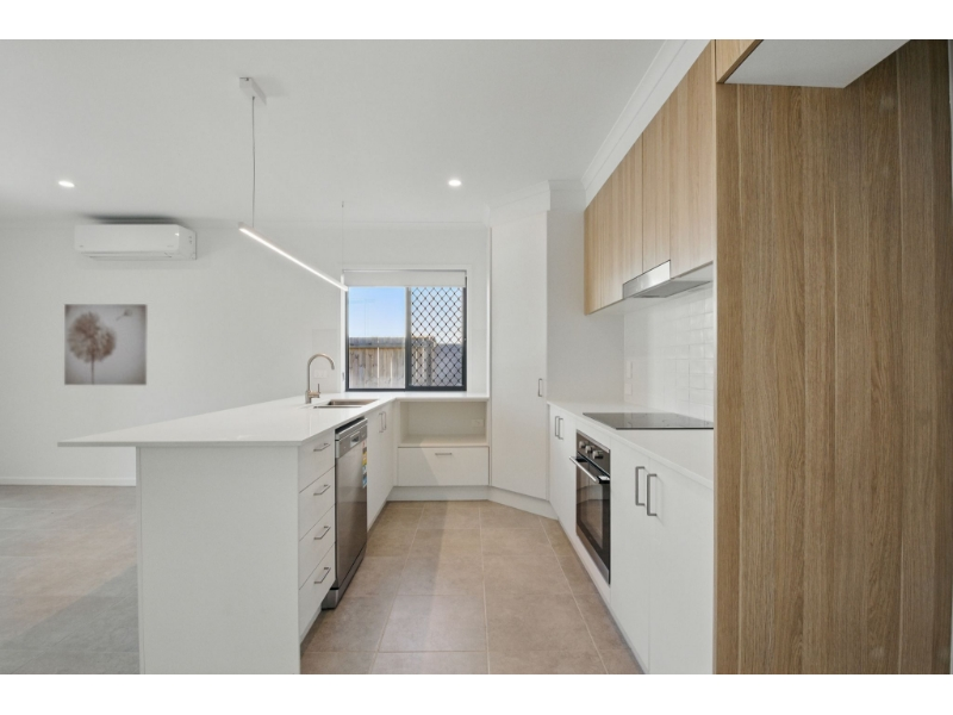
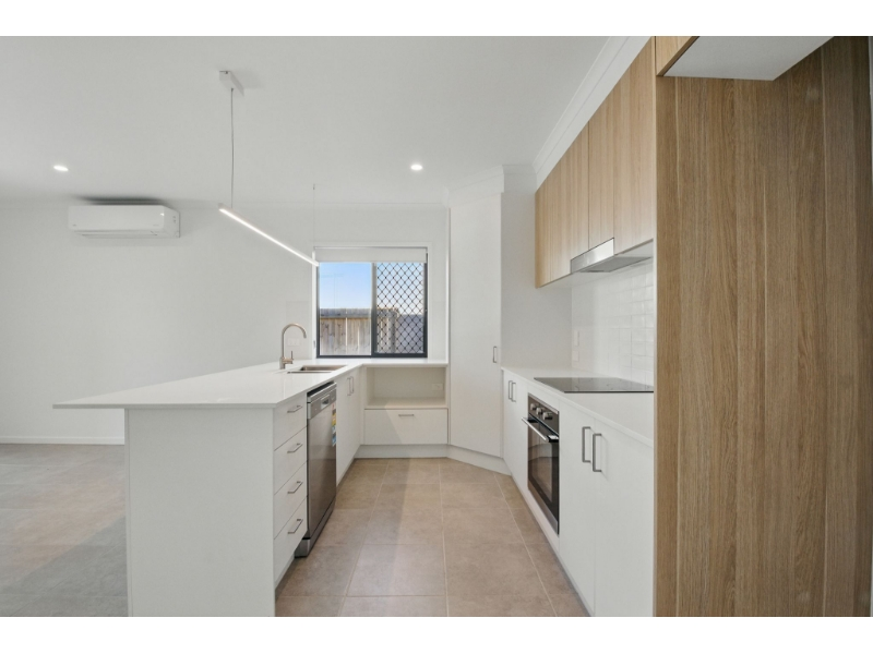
- wall art (105, 344)
